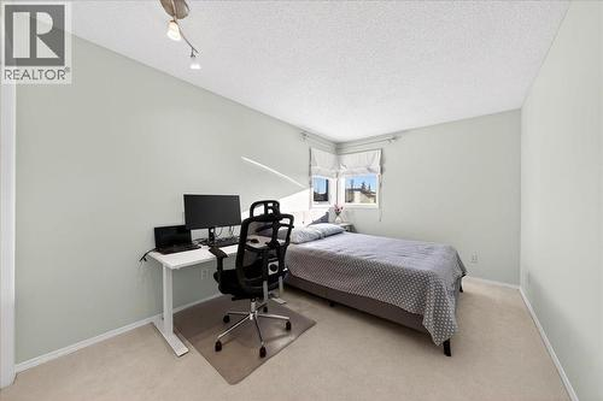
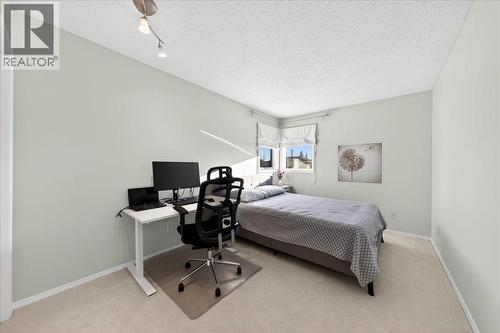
+ wall art (358, 163)
